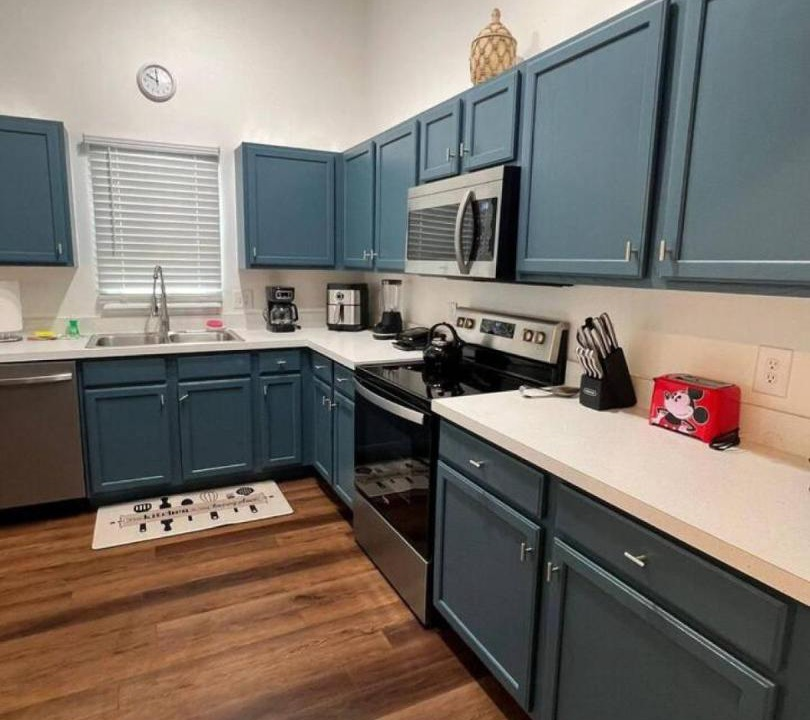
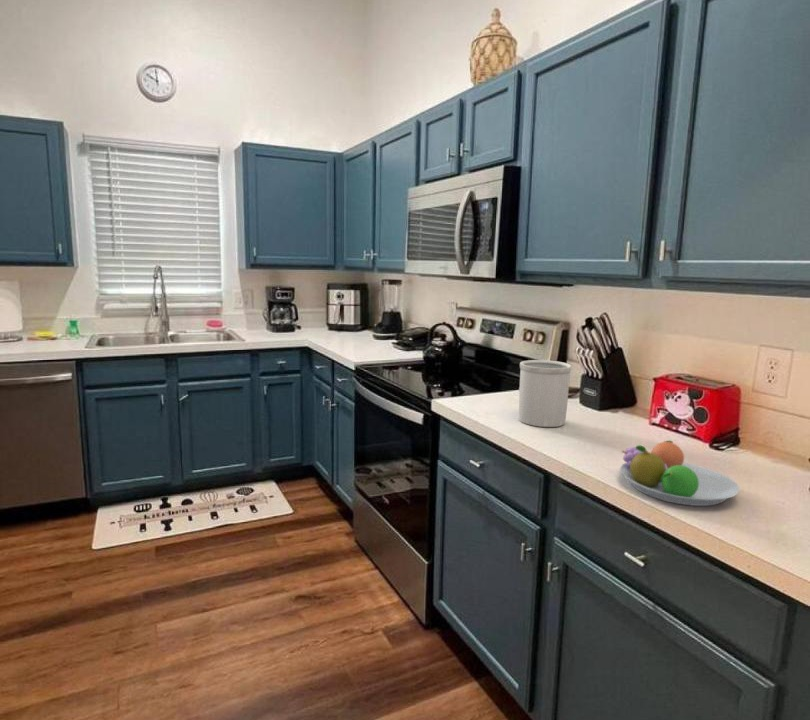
+ utensil holder (543, 392)
+ fruit bowl (675, 468)
